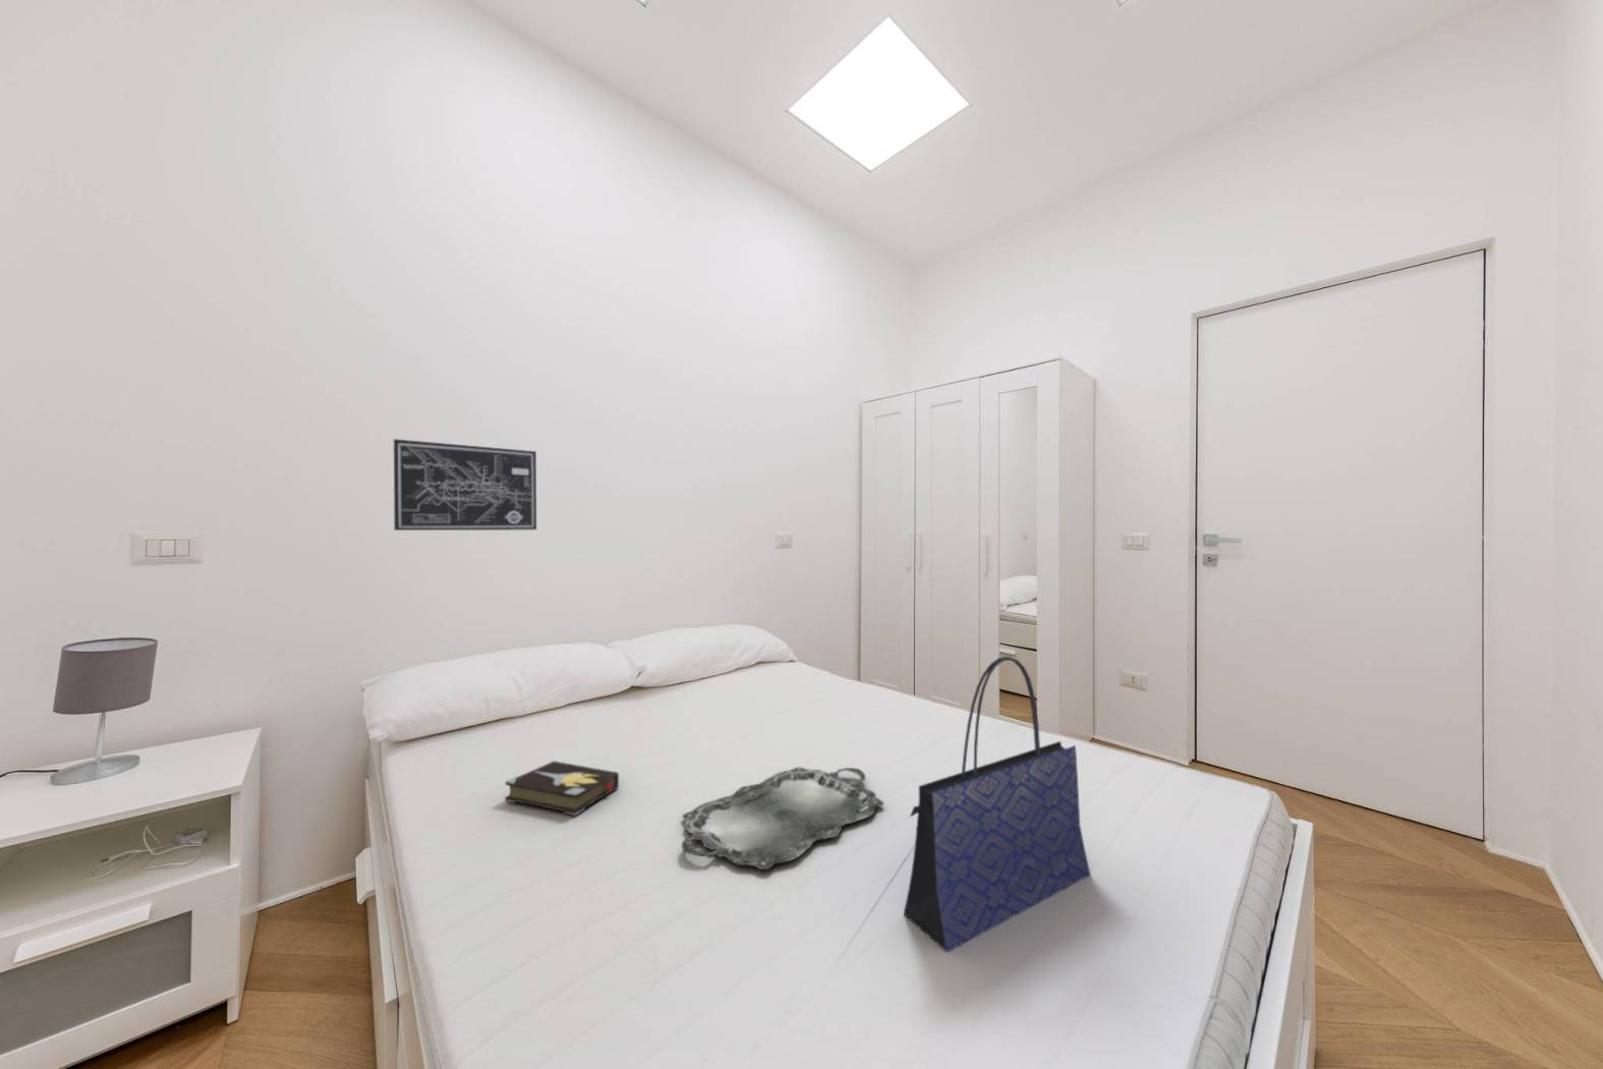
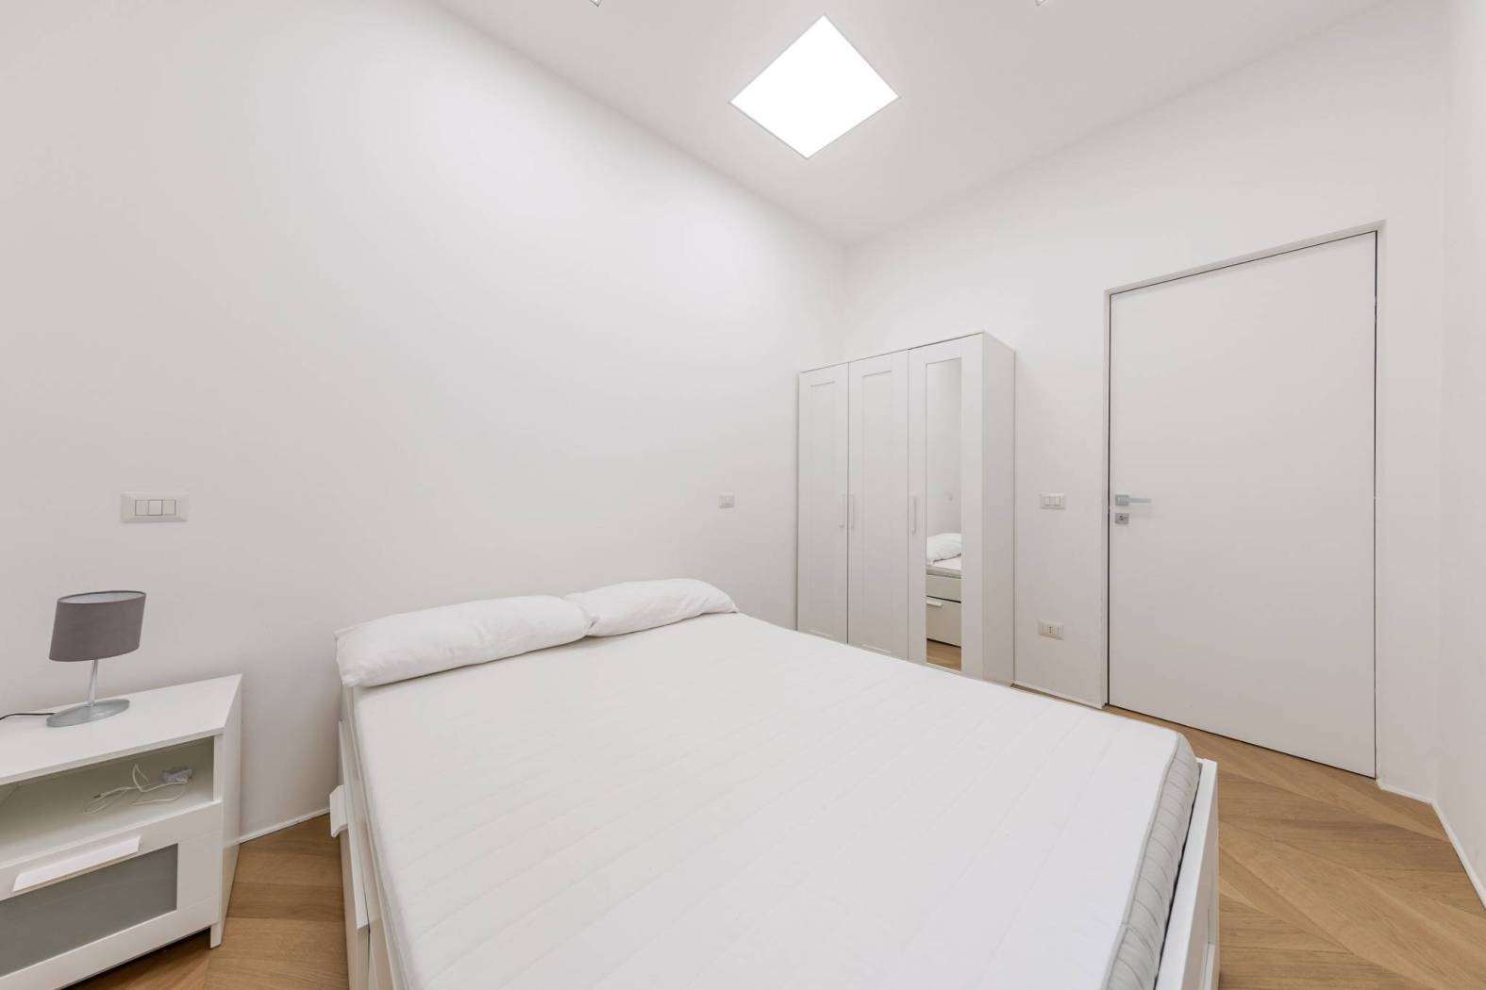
- wall art (469, 488)
- serving tray (785, 809)
- tote bag (996, 778)
- hardback book (563, 784)
